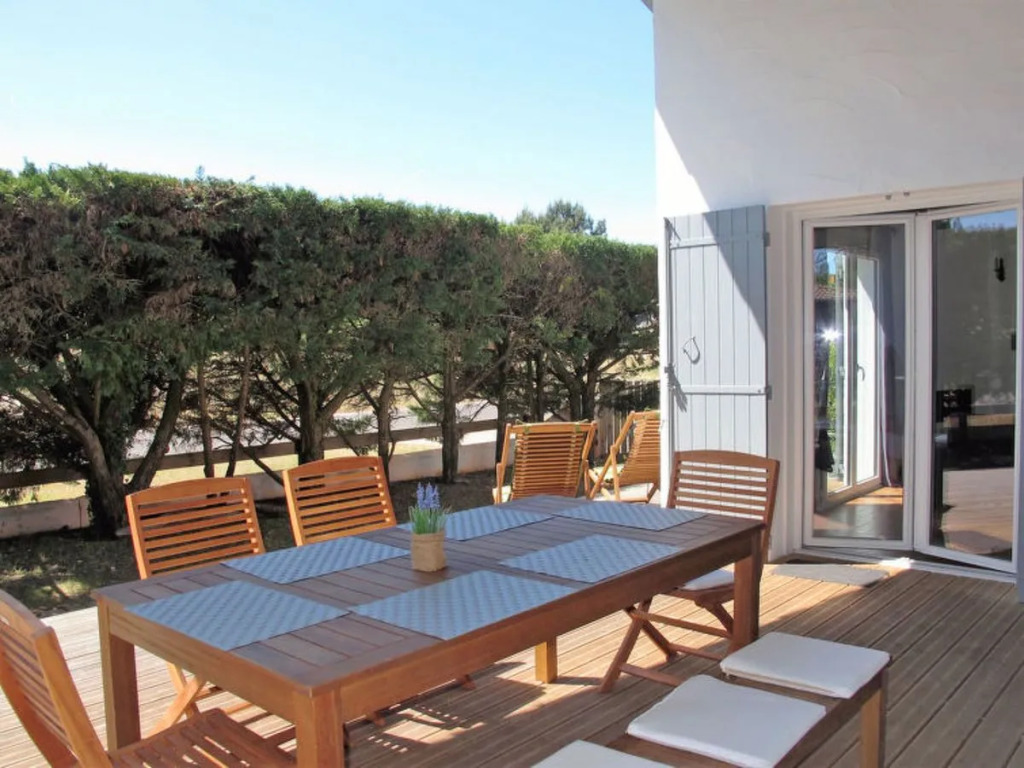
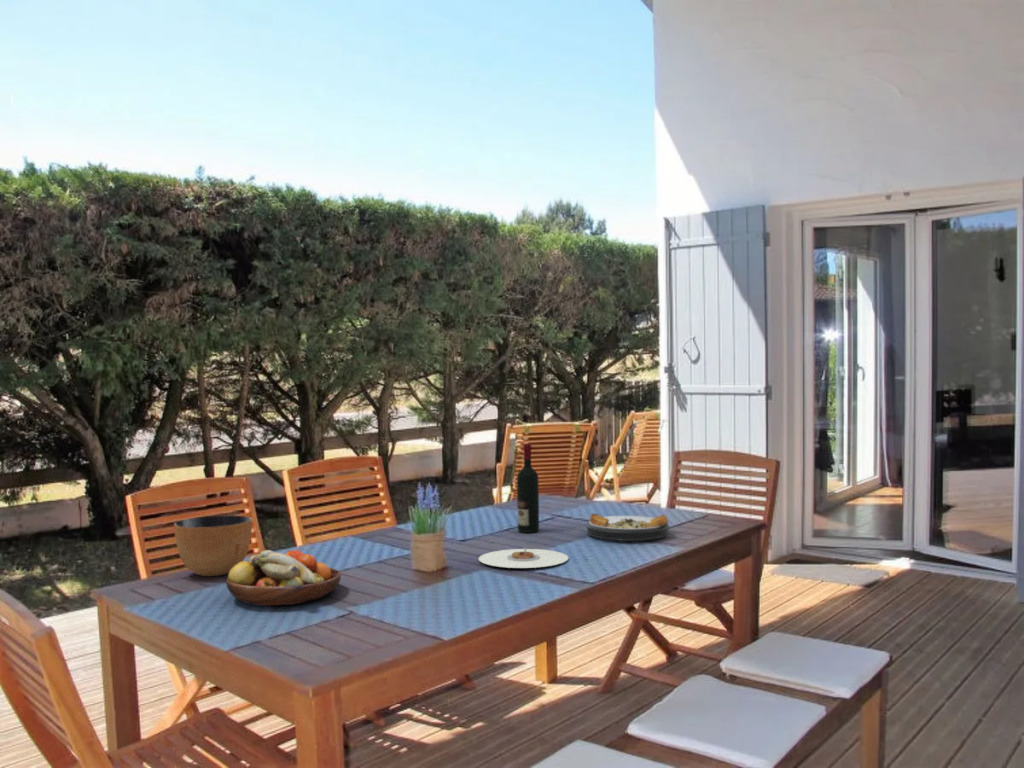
+ plate (523, 553)
+ bowl (214, 547)
+ fruit bowl (285, 571)
+ plate (627, 524)
+ alcohol (527, 487)
